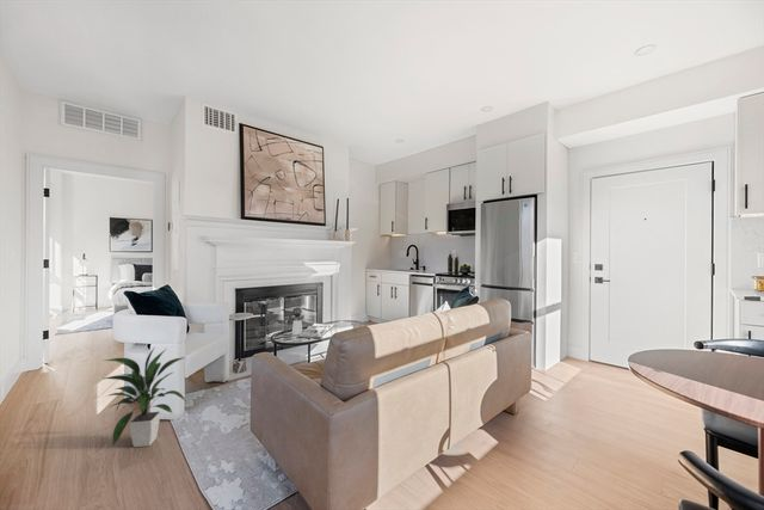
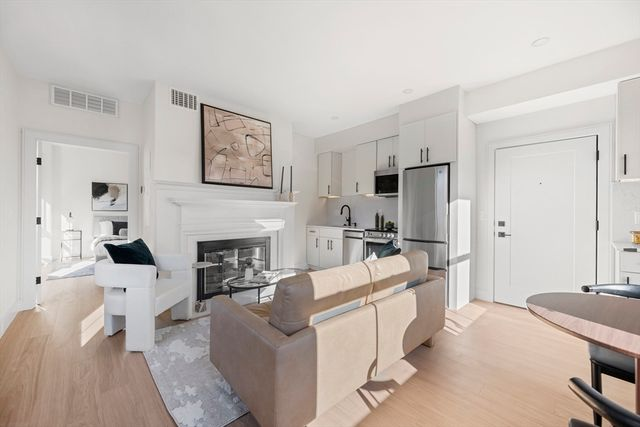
- indoor plant (141, 395)
